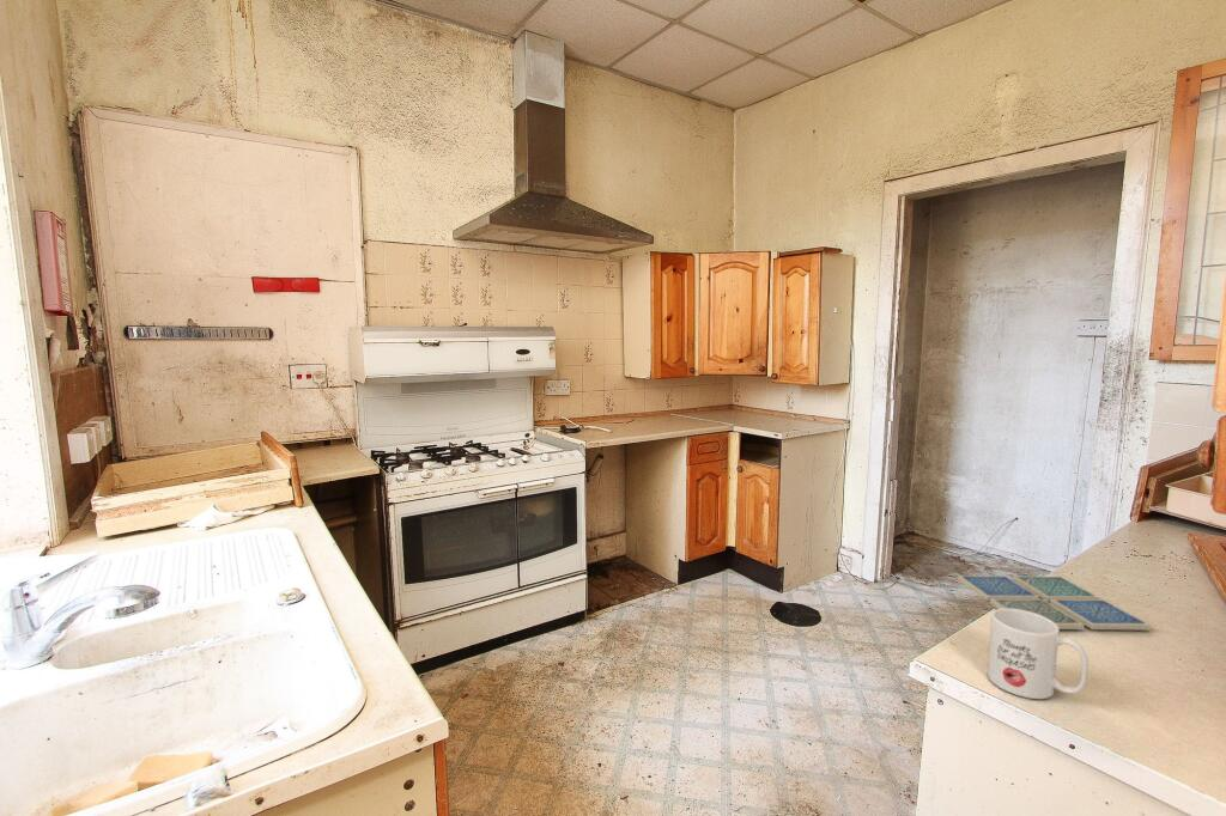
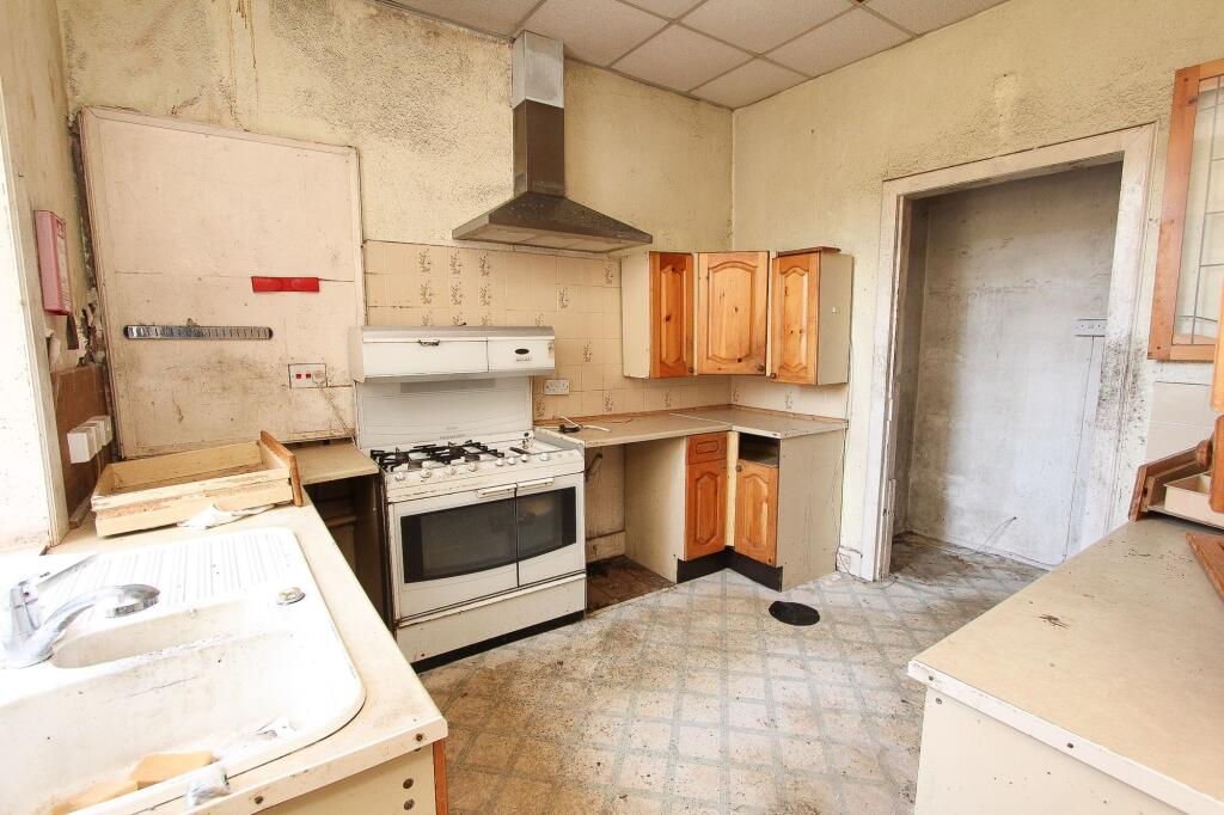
- drink coaster (1044, 599)
- mug (1036, 656)
